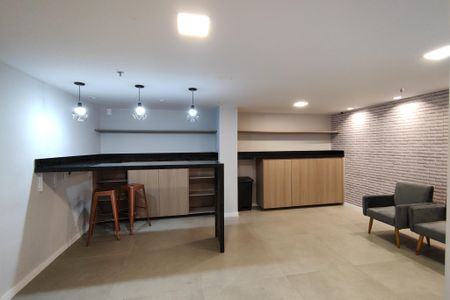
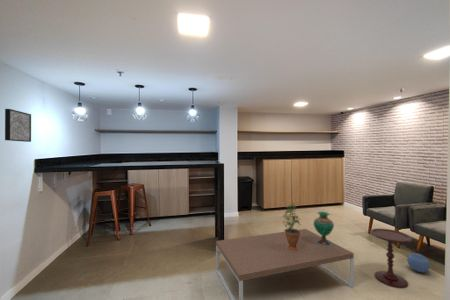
+ side table (390, 256)
+ decorative urn (323, 227)
+ ball (418, 262)
+ coffee table (280, 262)
+ potted plant (290, 226)
+ wall art (18, 126)
